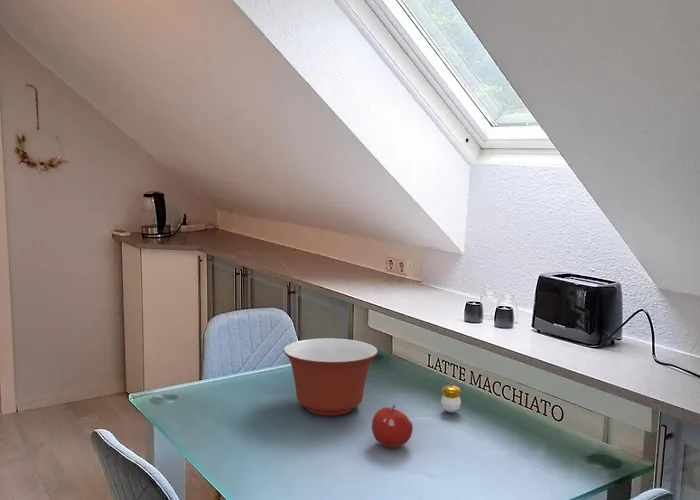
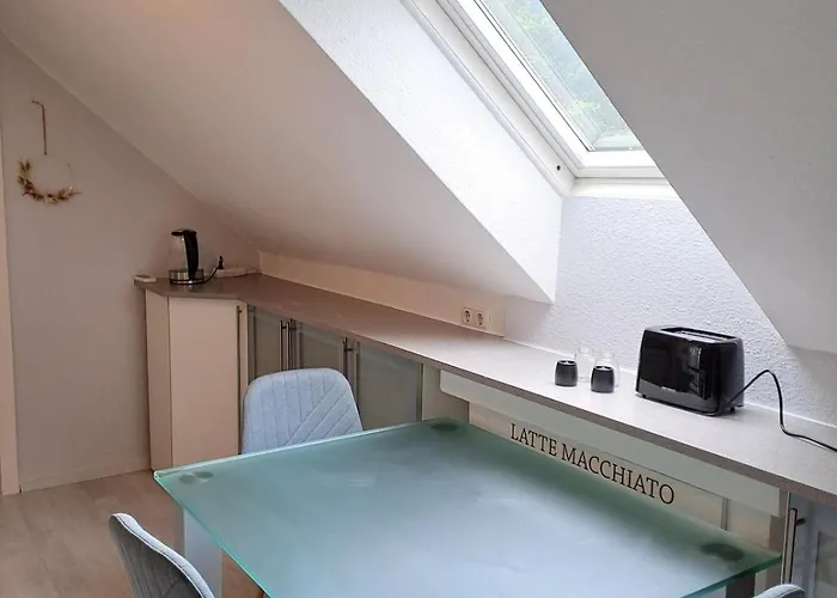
- fruit (392, 424)
- mixing bowl (330, 378)
- candle (451, 397)
